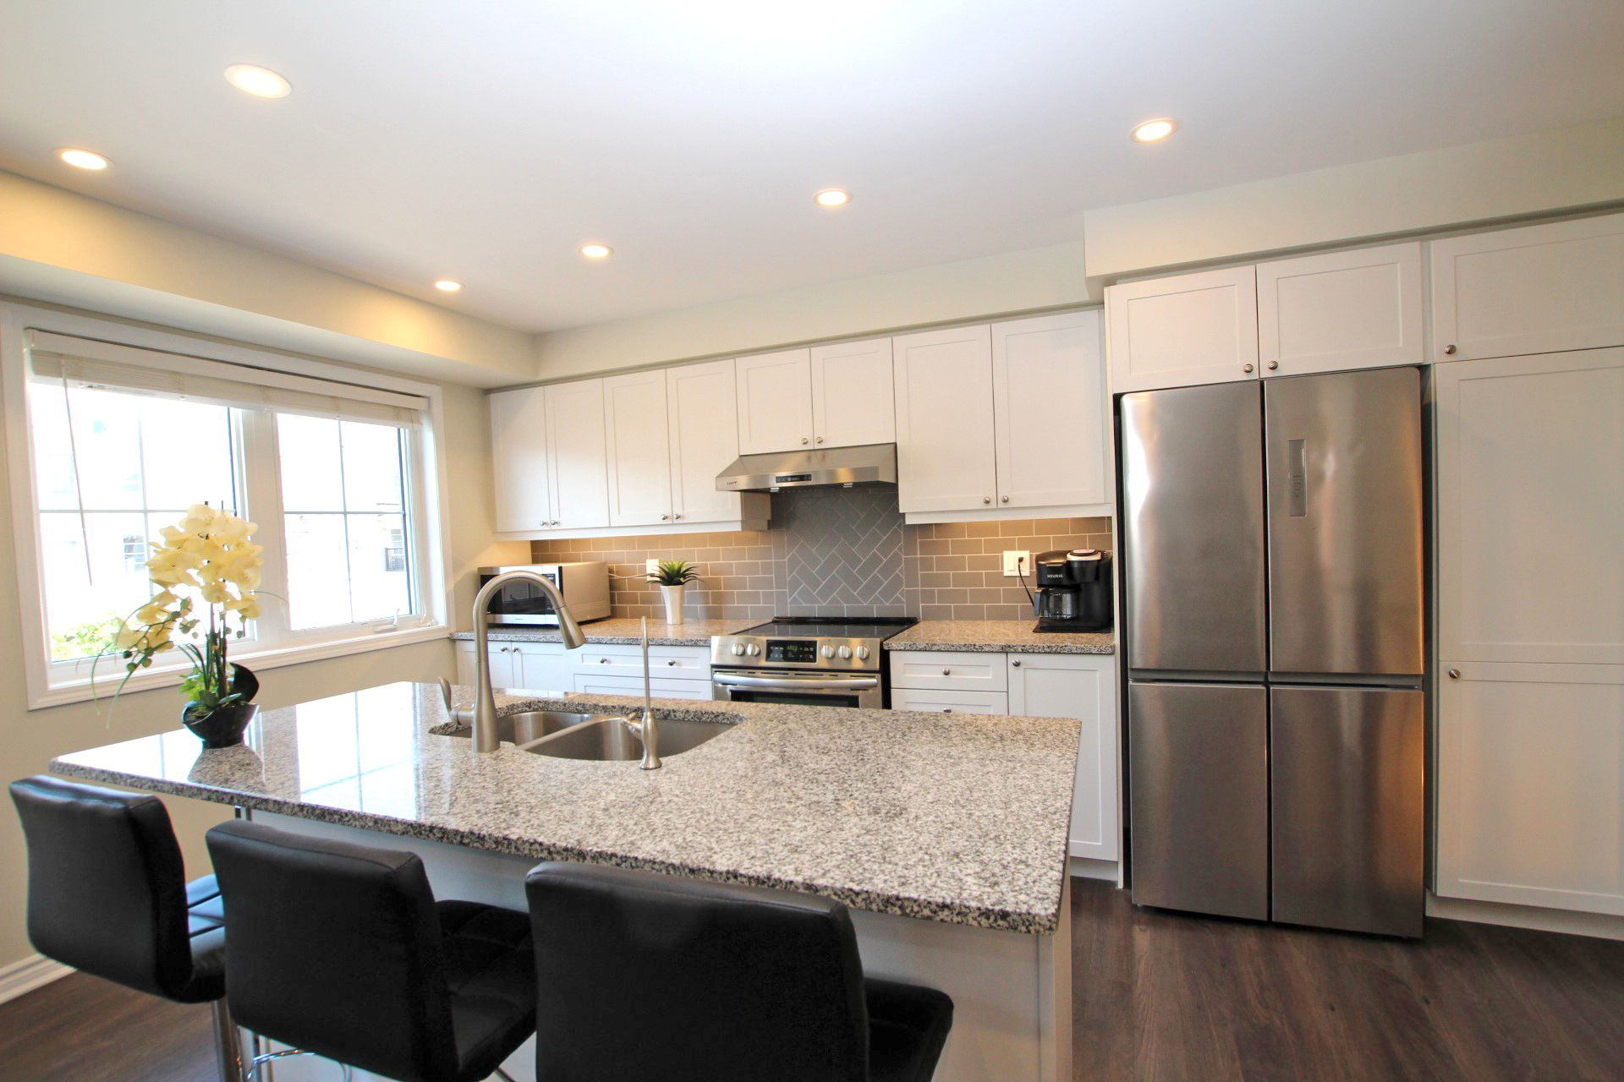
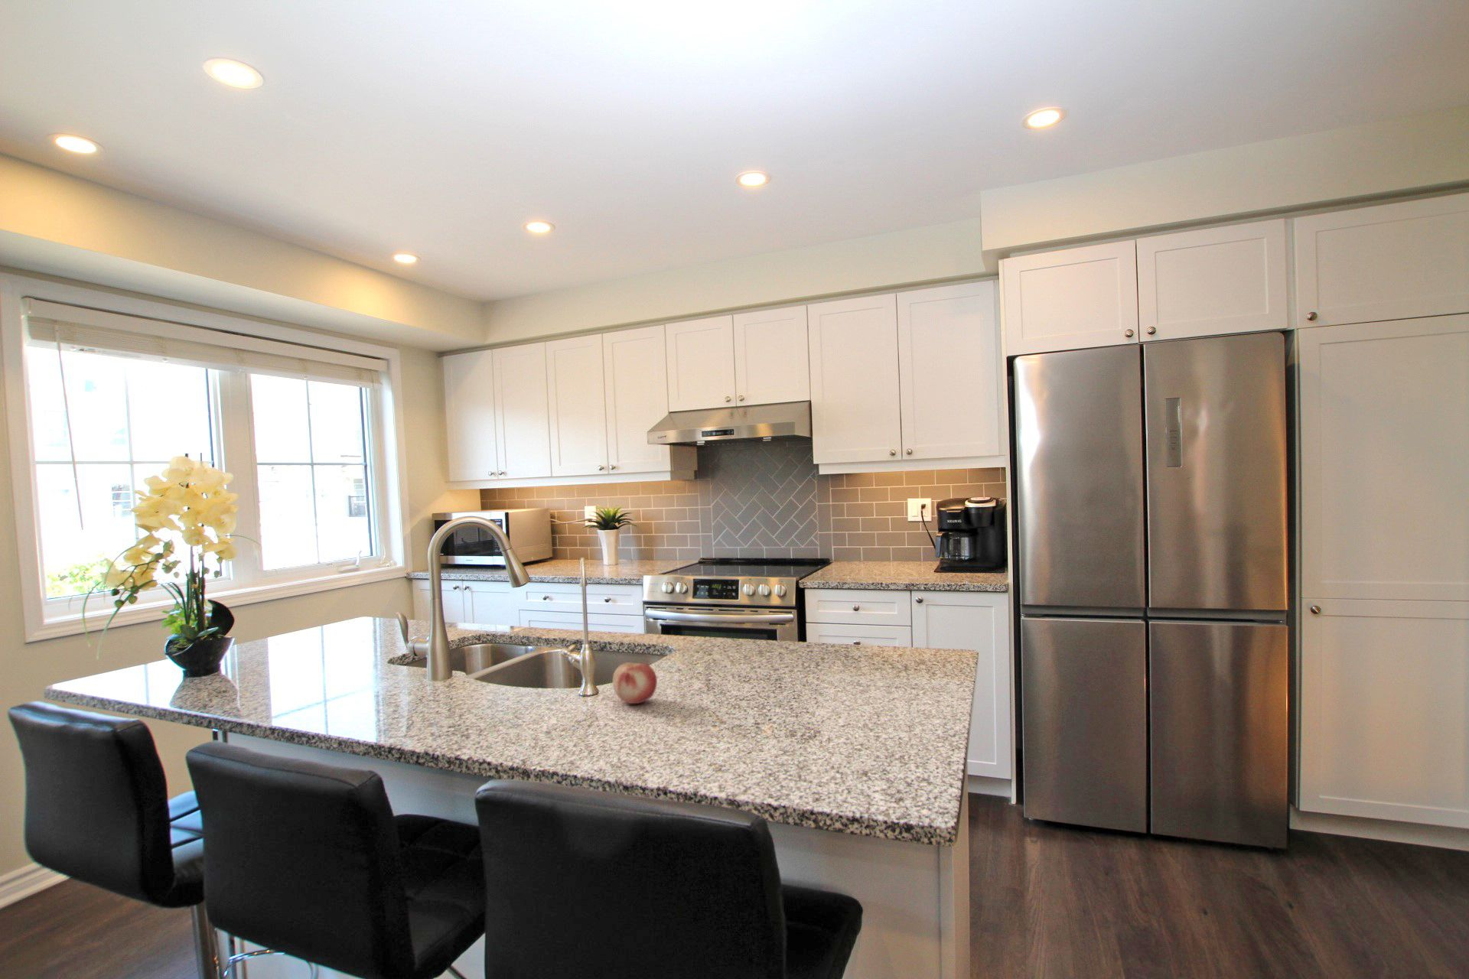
+ fruit (634, 682)
